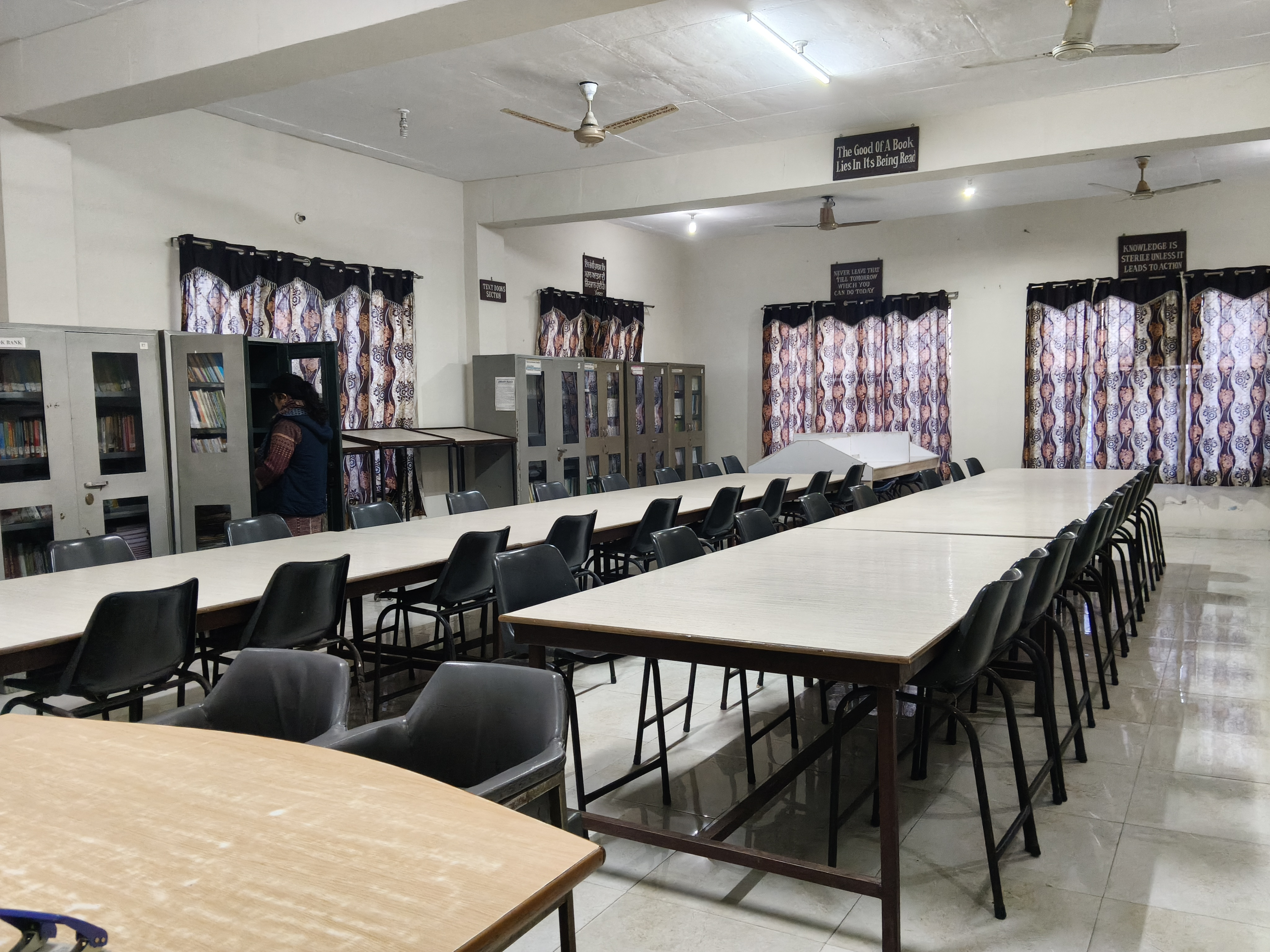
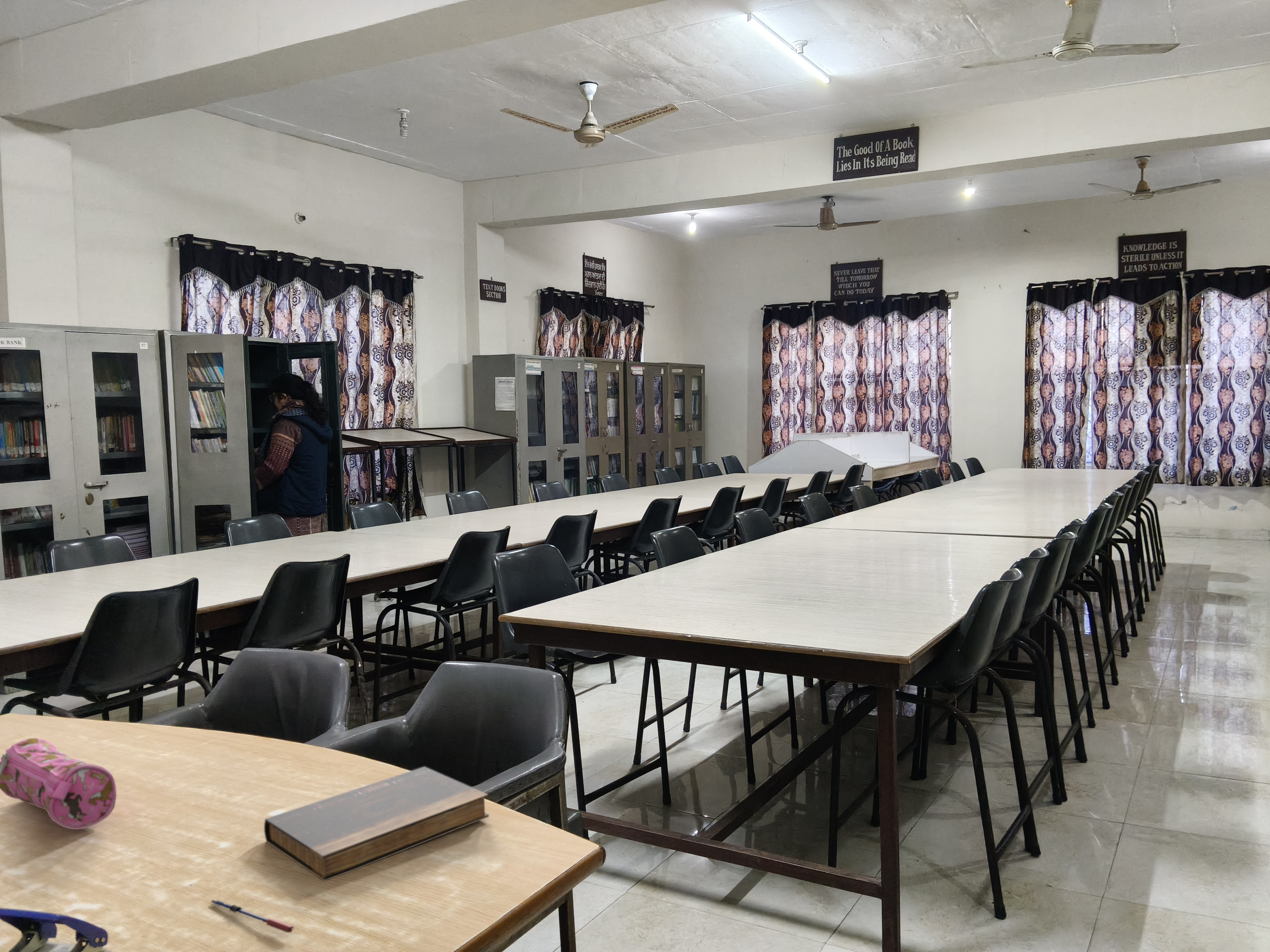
+ pencil case (56, 782)
+ pen (250, 914)
+ book (379, 817)
